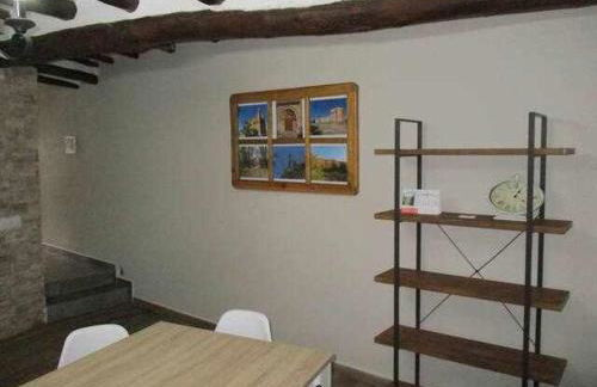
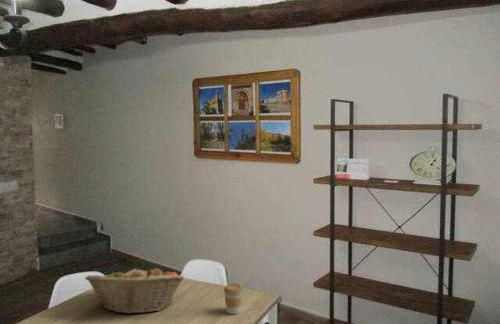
+ fruit basket (135, 284)
+ coffee cup (233, 298)
